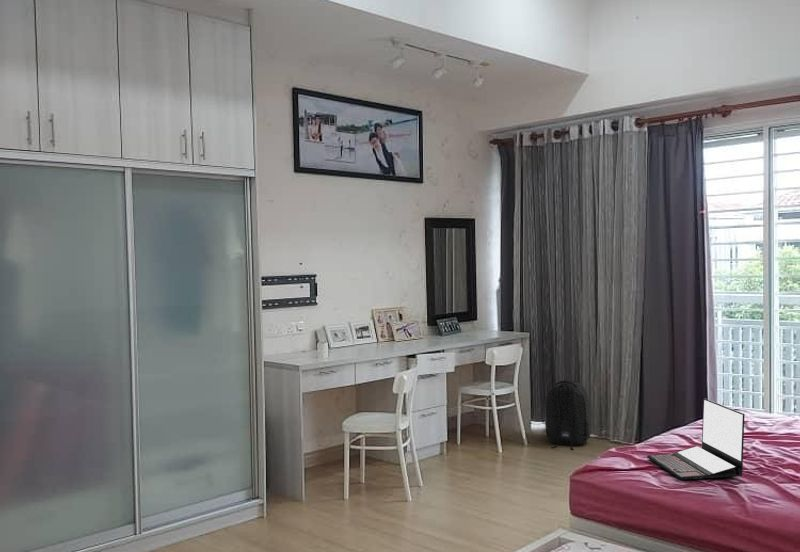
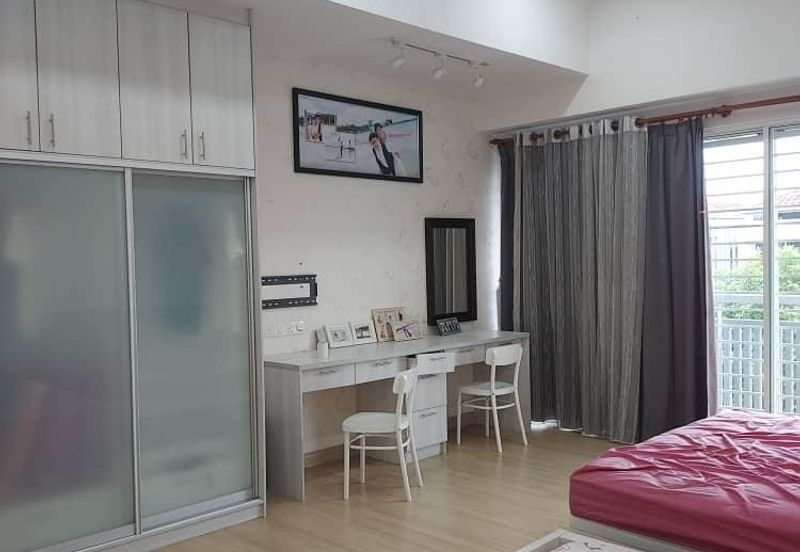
- backpack (567, 411)
- laptop (702, 437)
